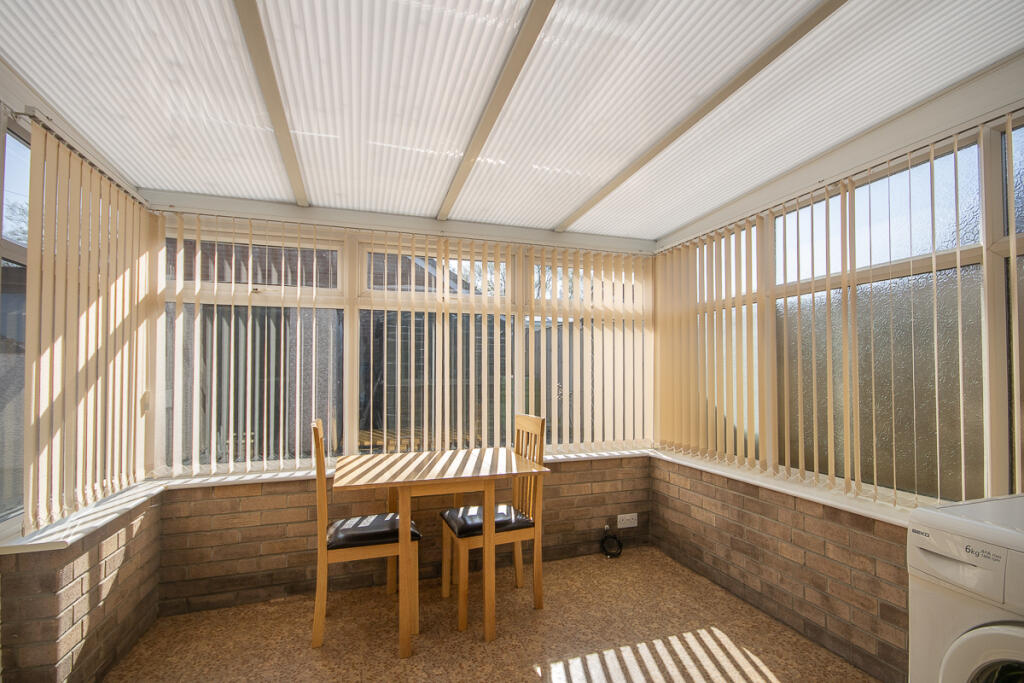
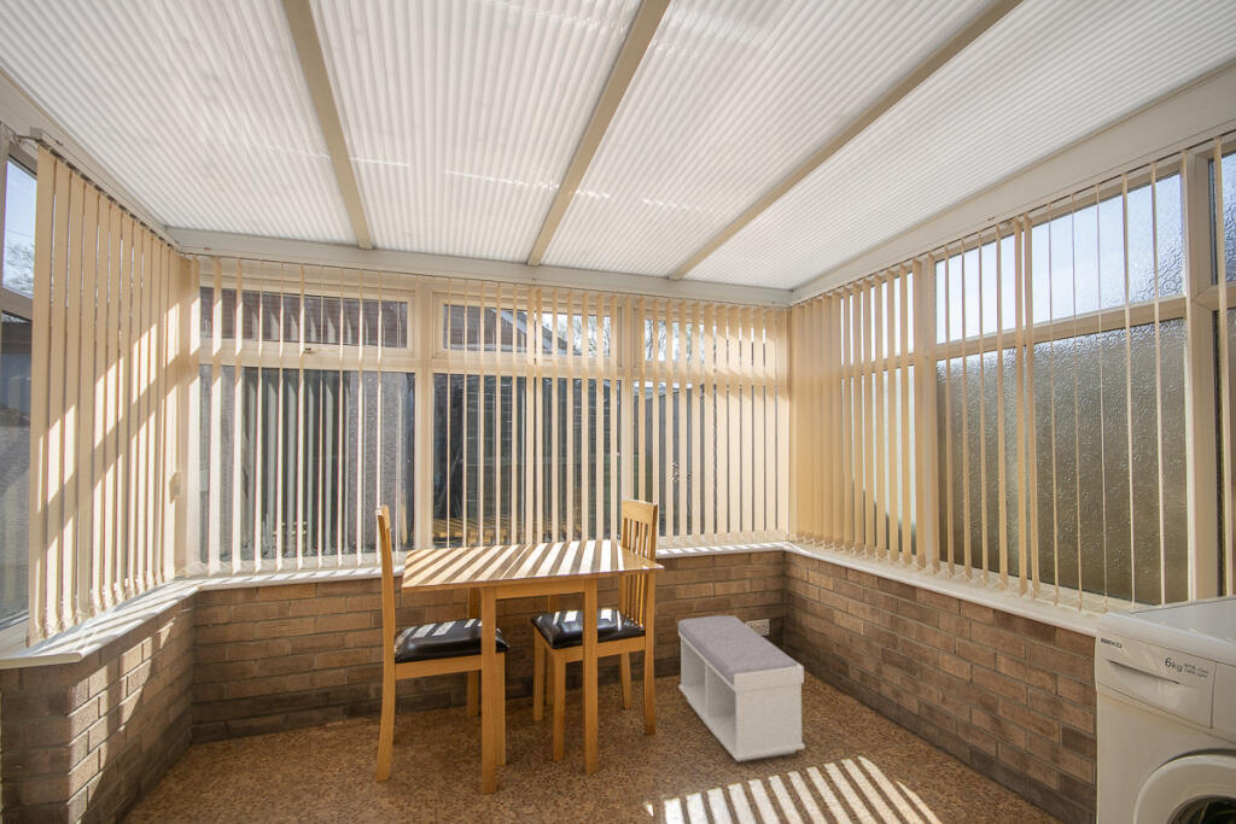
+ bench (734, 680)
